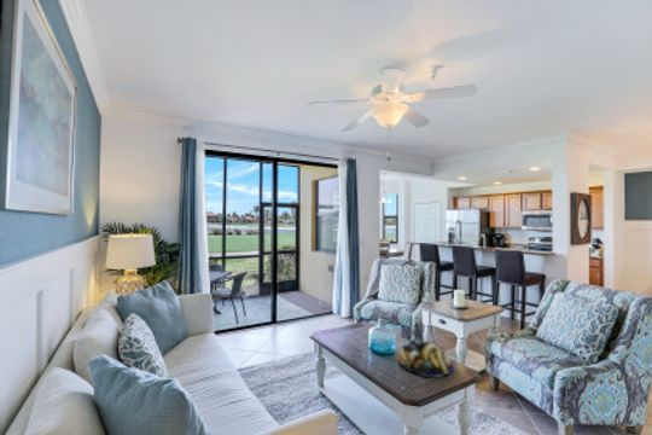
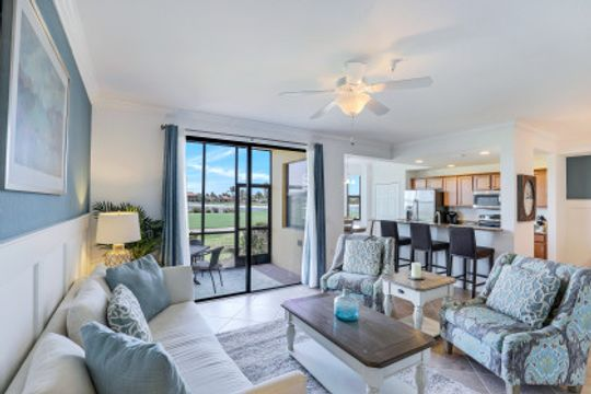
- fruit bowl (425, 353)
